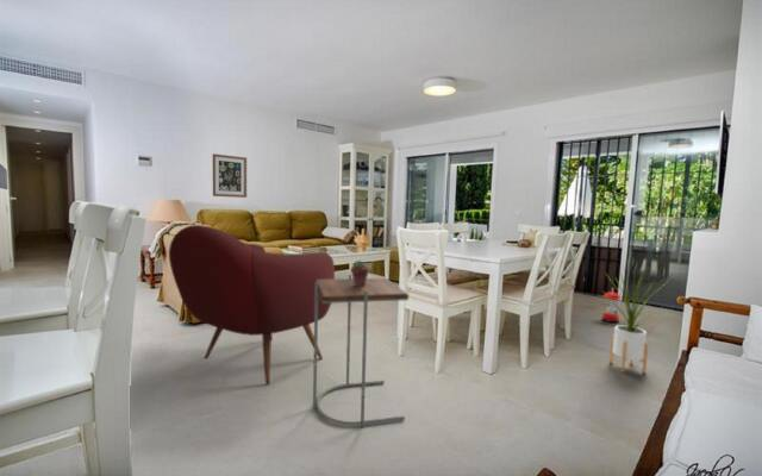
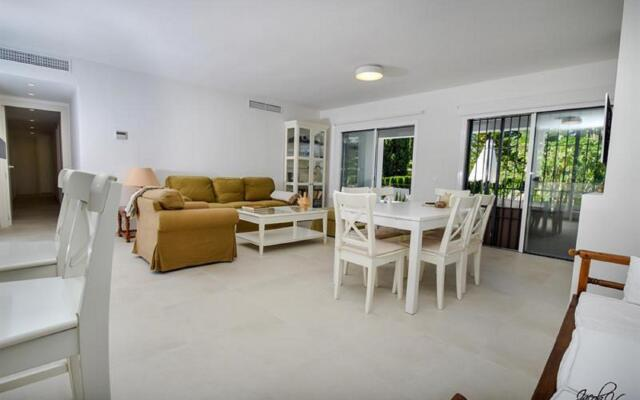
- lantern (612, 303)
- potted succulent (360, 271)
- wall art (230, 176)
- side table (349, 343)
- armchair (249, 295)
- house plant (632, 317)
